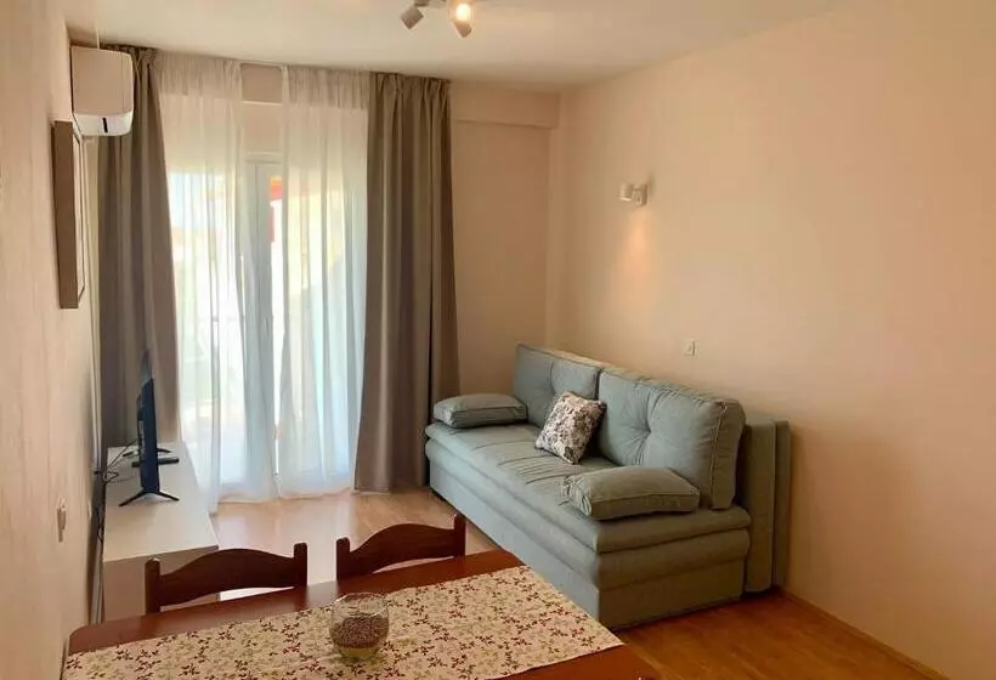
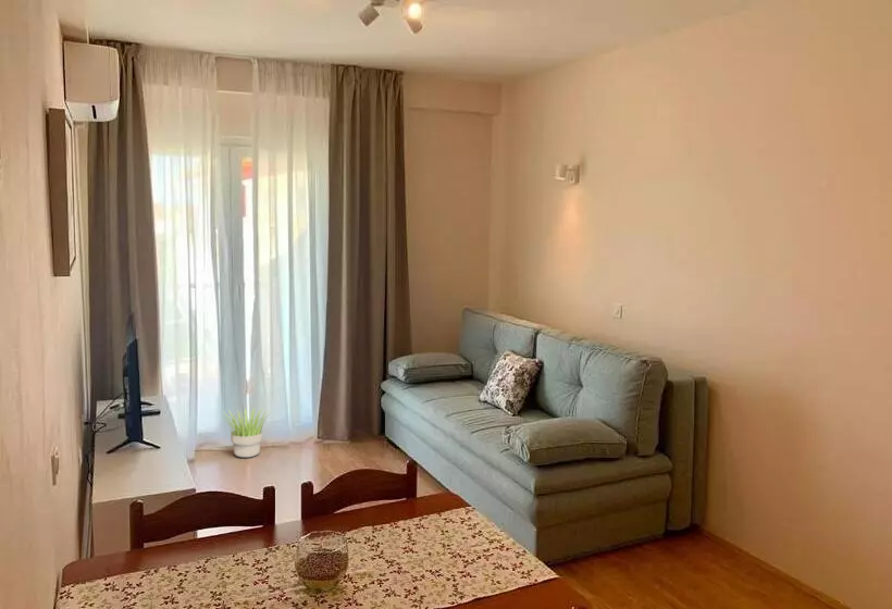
+ potted plant (246, 433)
